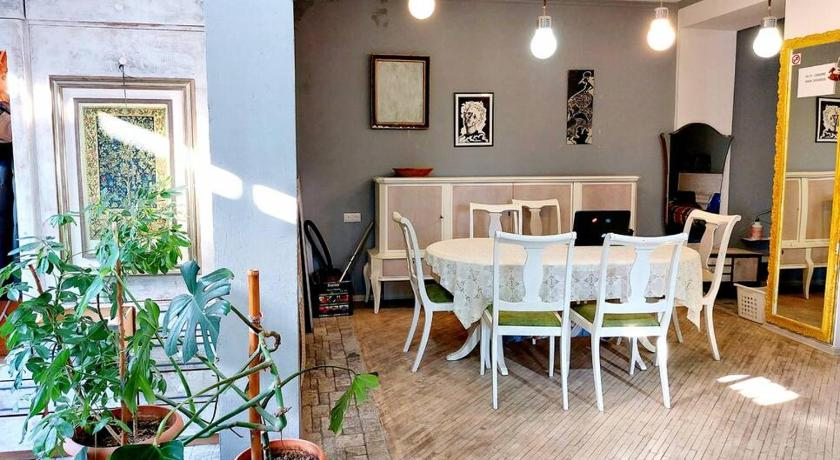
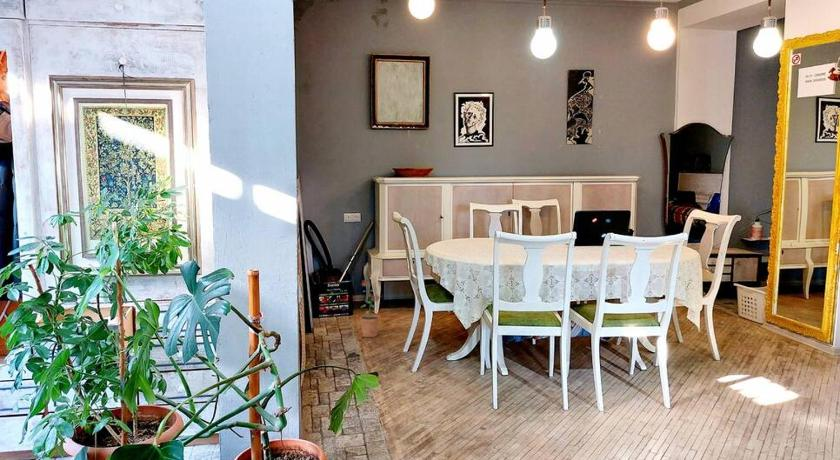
+ potted plant (370, 308)
